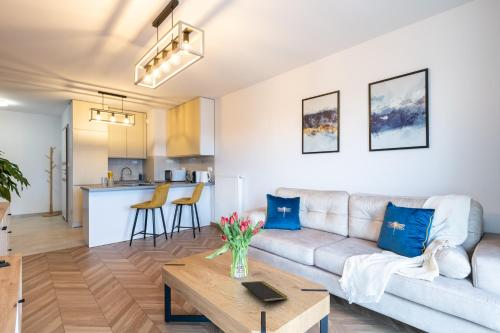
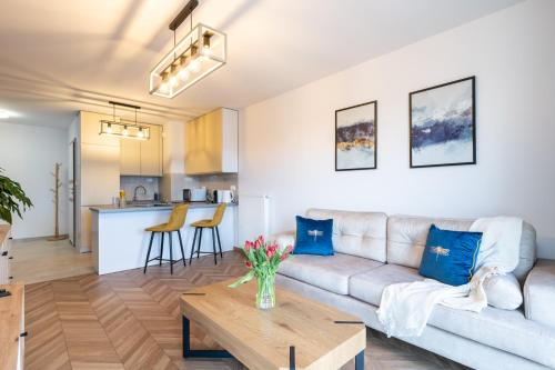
- notepad (263, 290)
